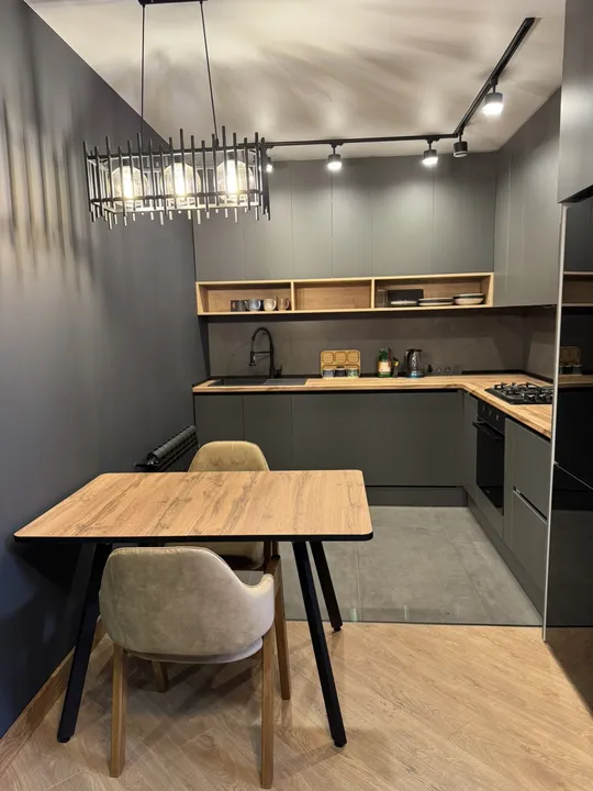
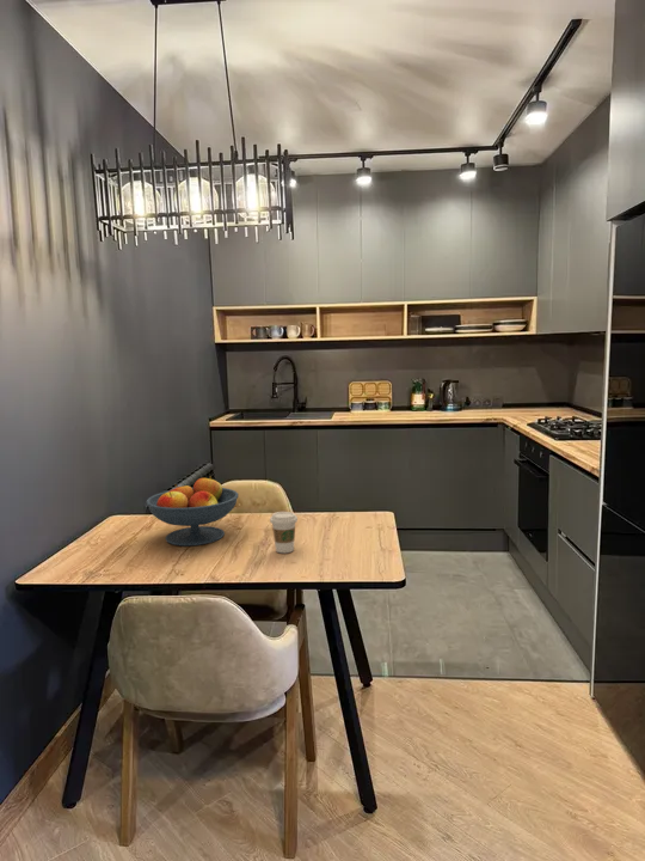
+ coffee cup (283, 532)
+ fruit bowl (194, 509)
